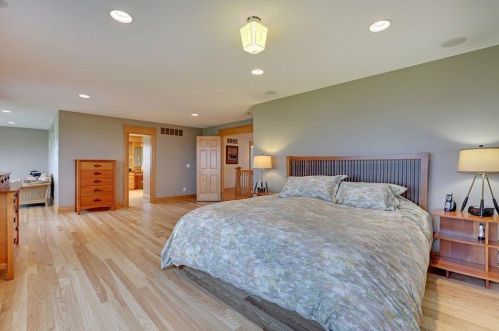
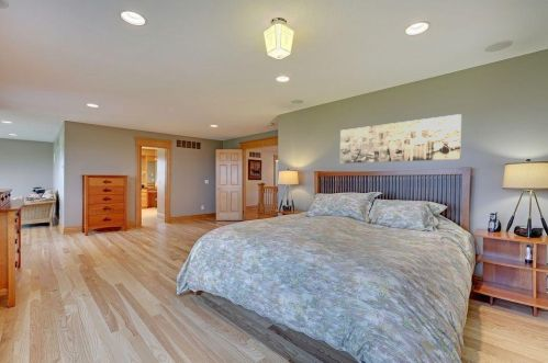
+ wall art (391, 143)
